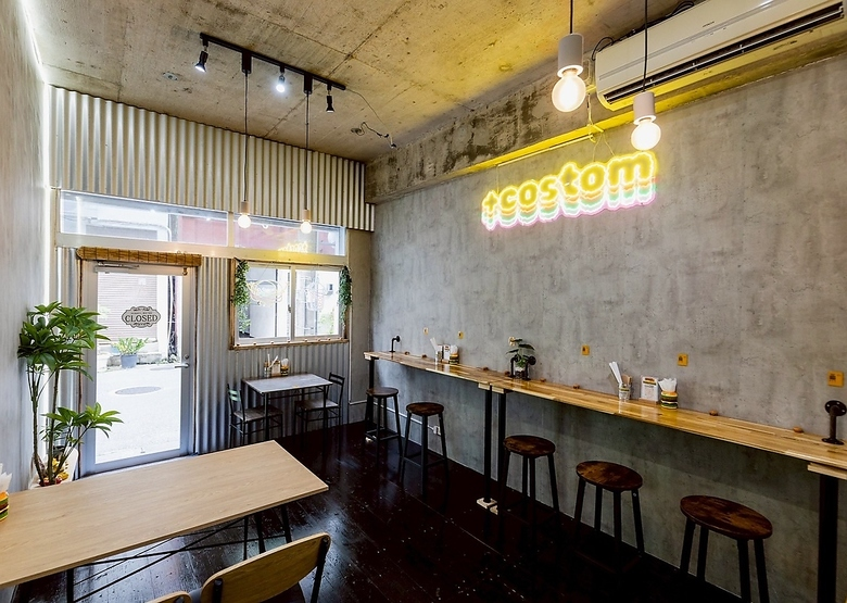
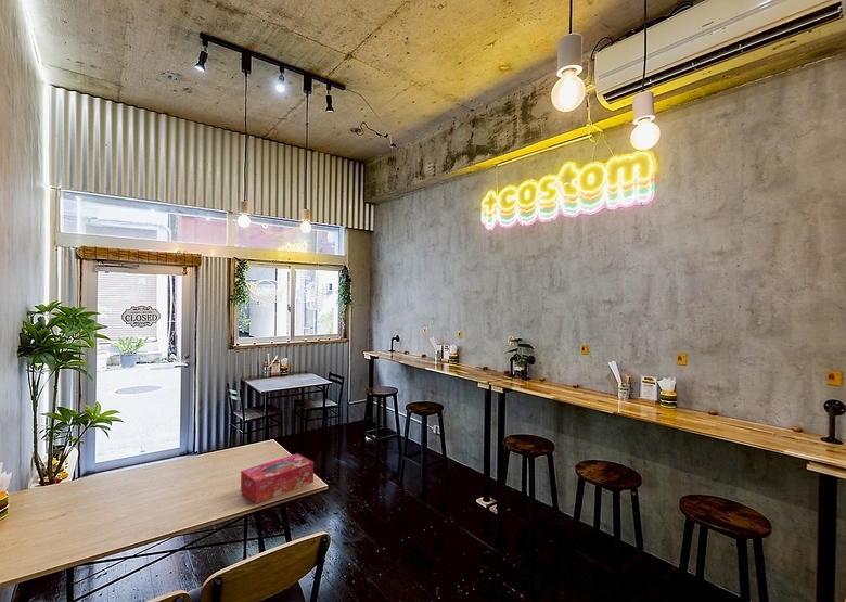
+ tissue box (278, 476)
